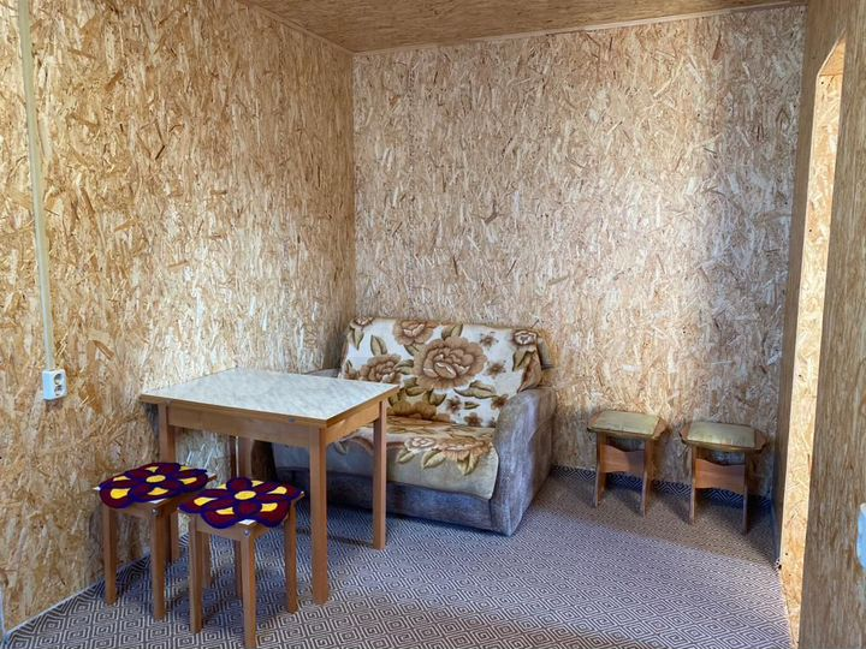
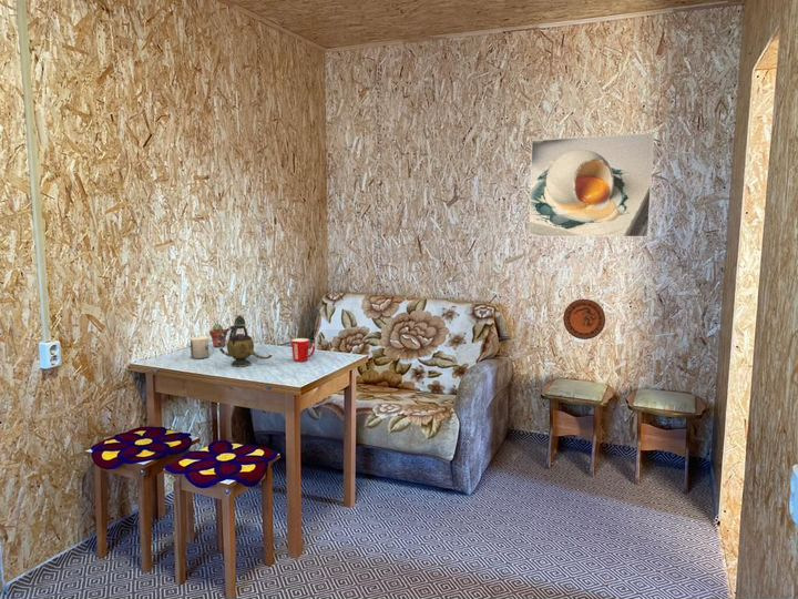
+ mug (202, 346)
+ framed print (589, 186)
+ teapot (246, 339)
+ potted succulent (218, 334)
+ mug (304, 349)
+ decorative plate (584, 318)
